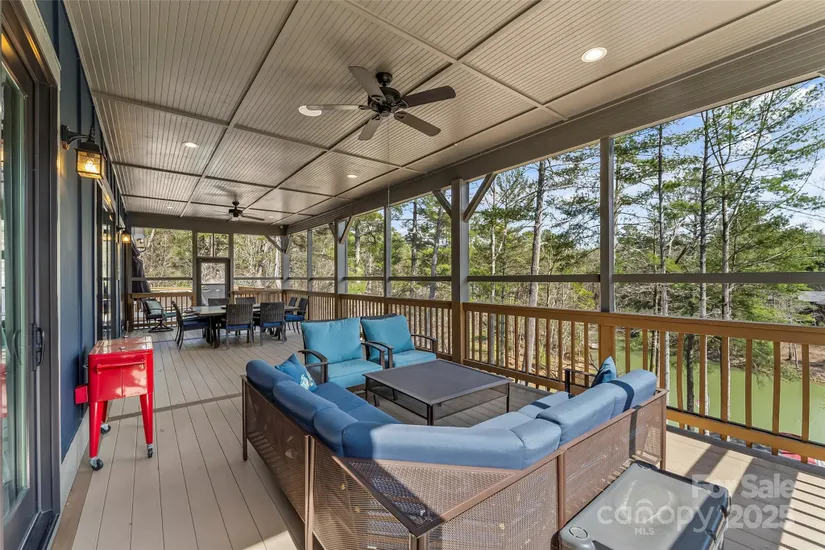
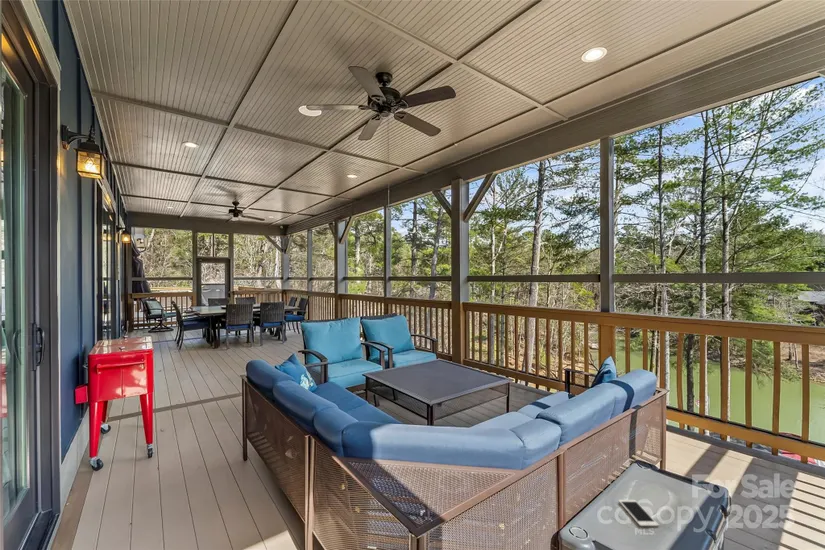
+ cell phone (637, 512)
